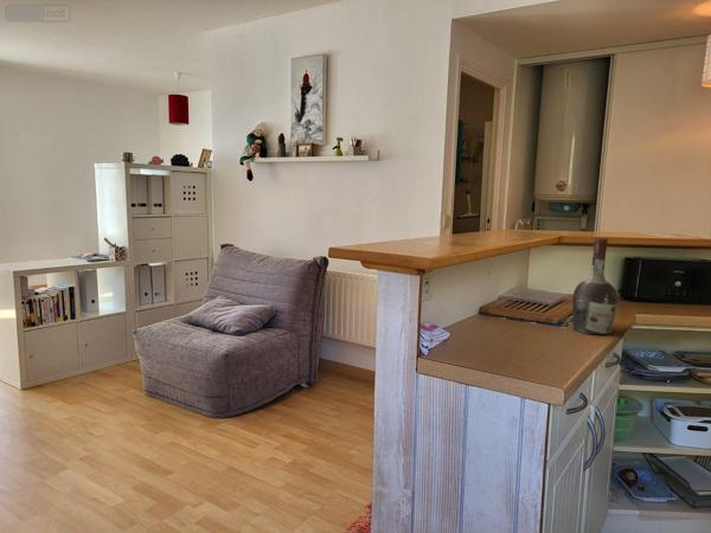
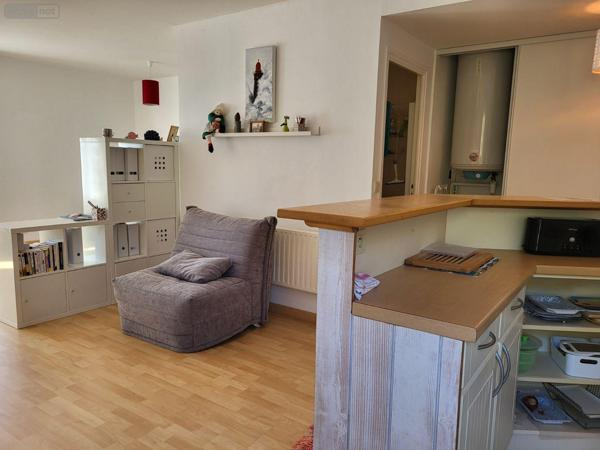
- cognac bottle (596, 284)
